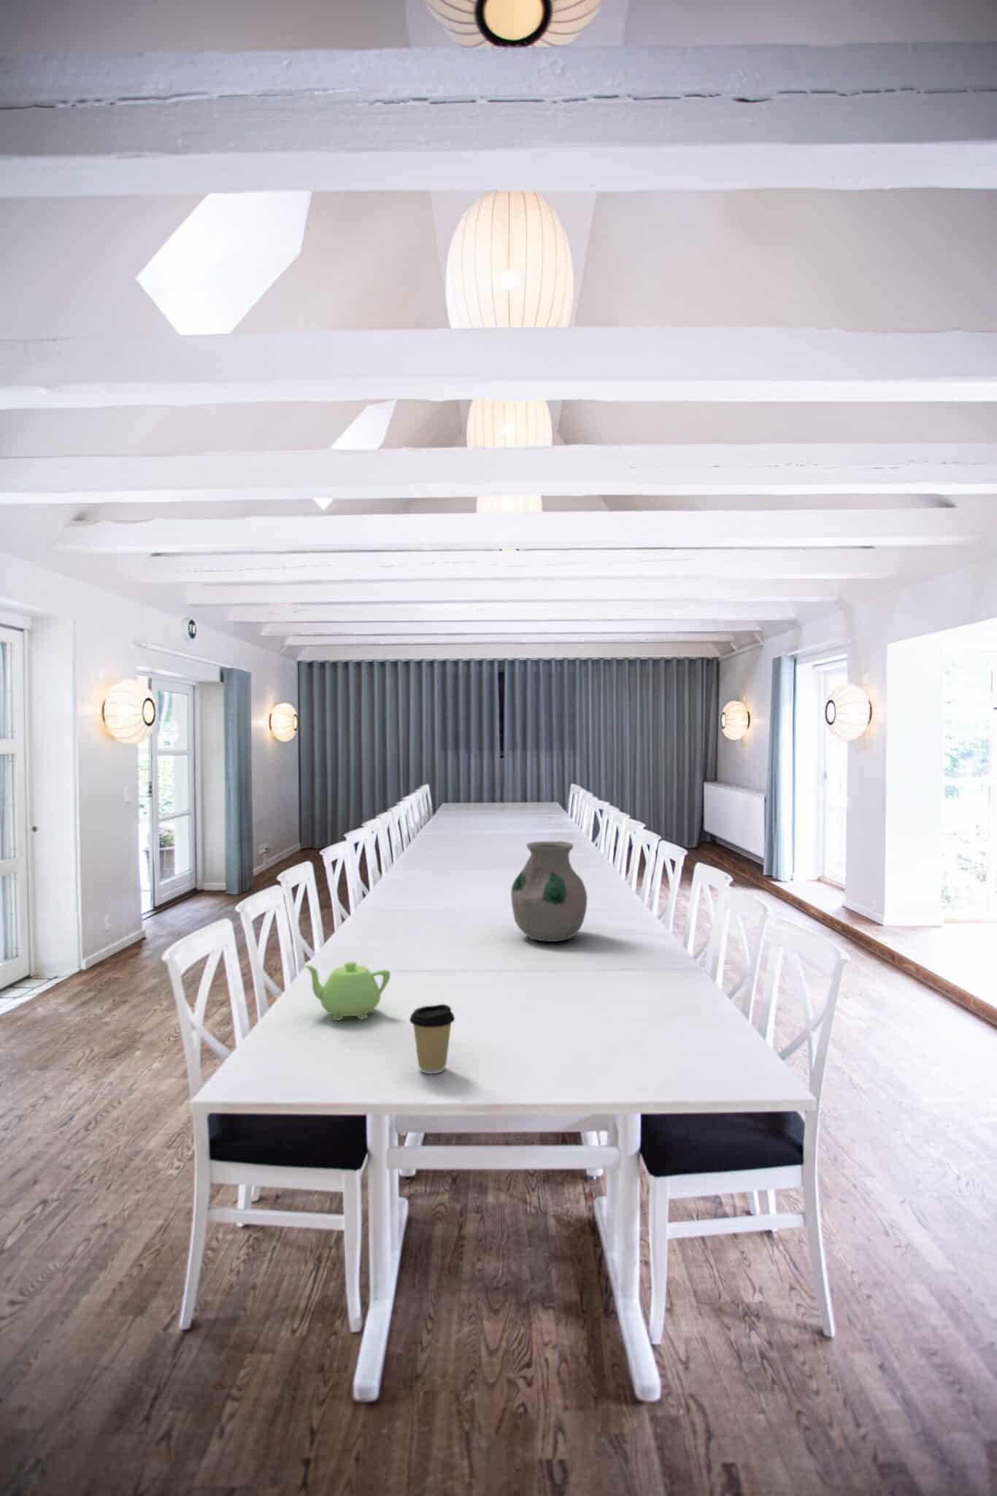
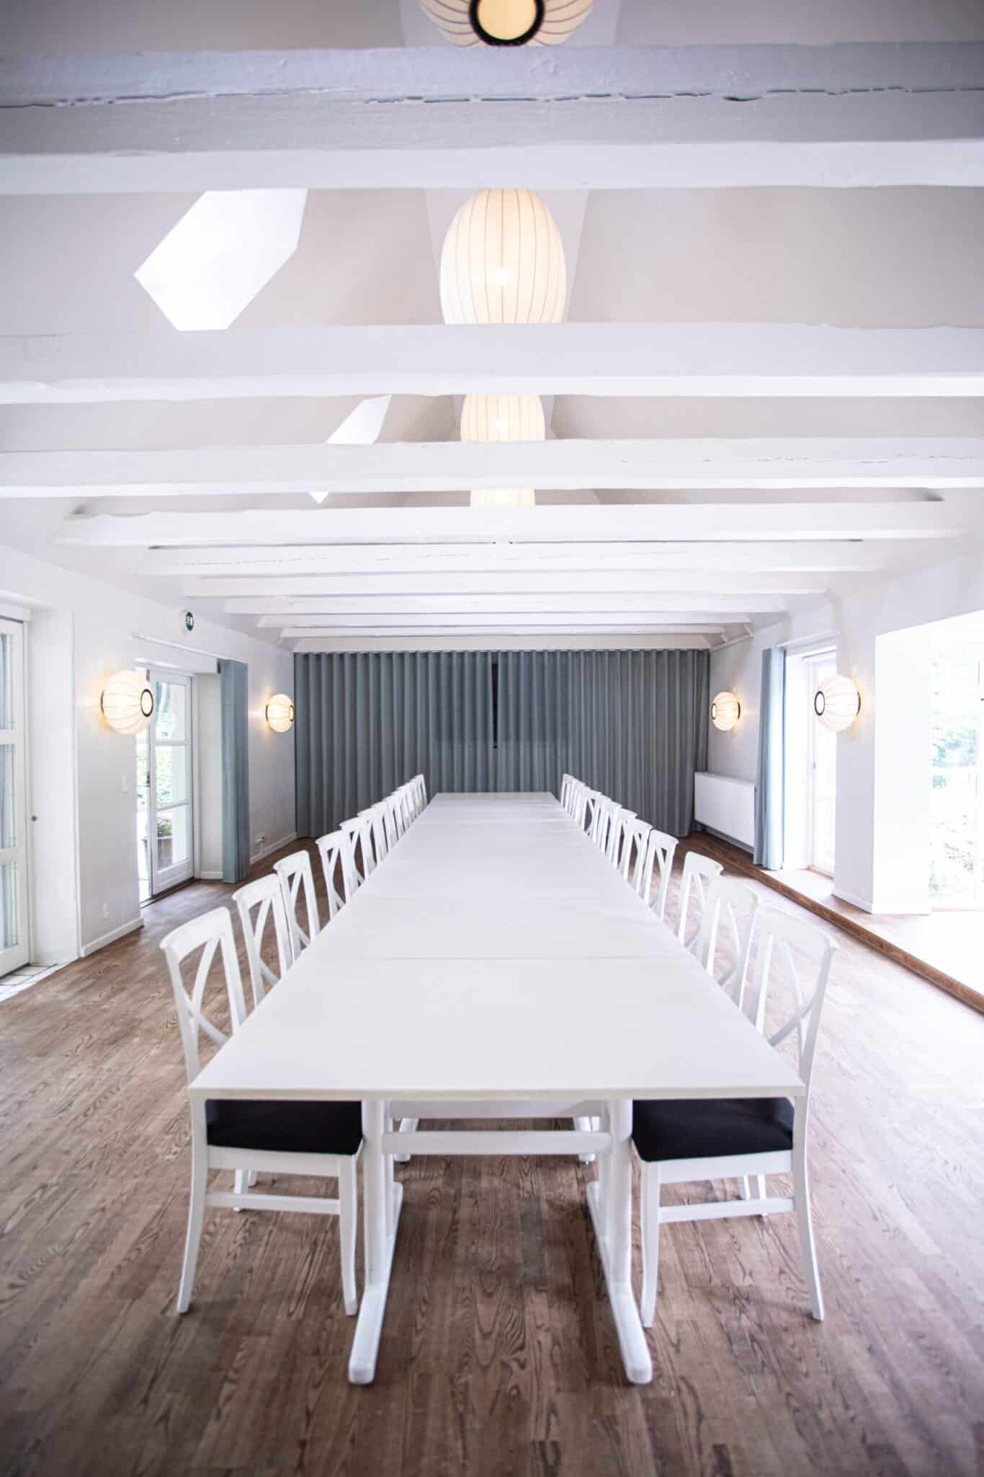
- teapot (347, 988)
- coffee cup (432, 1039)
- vase (549, 890)
